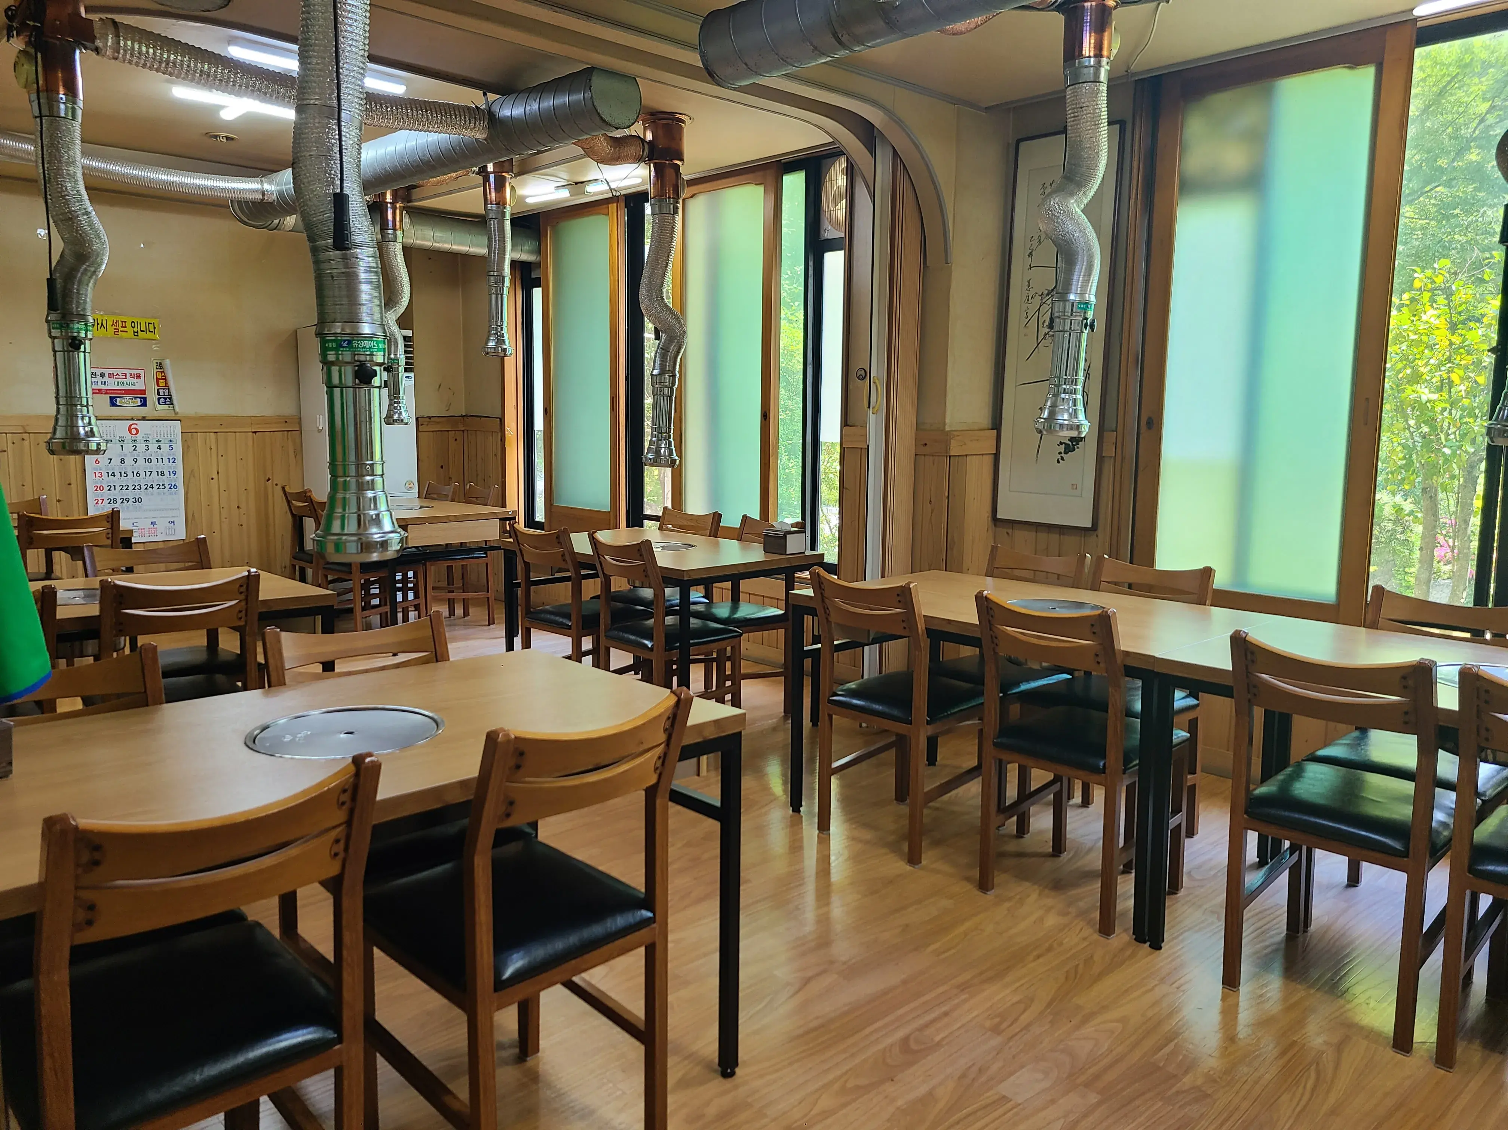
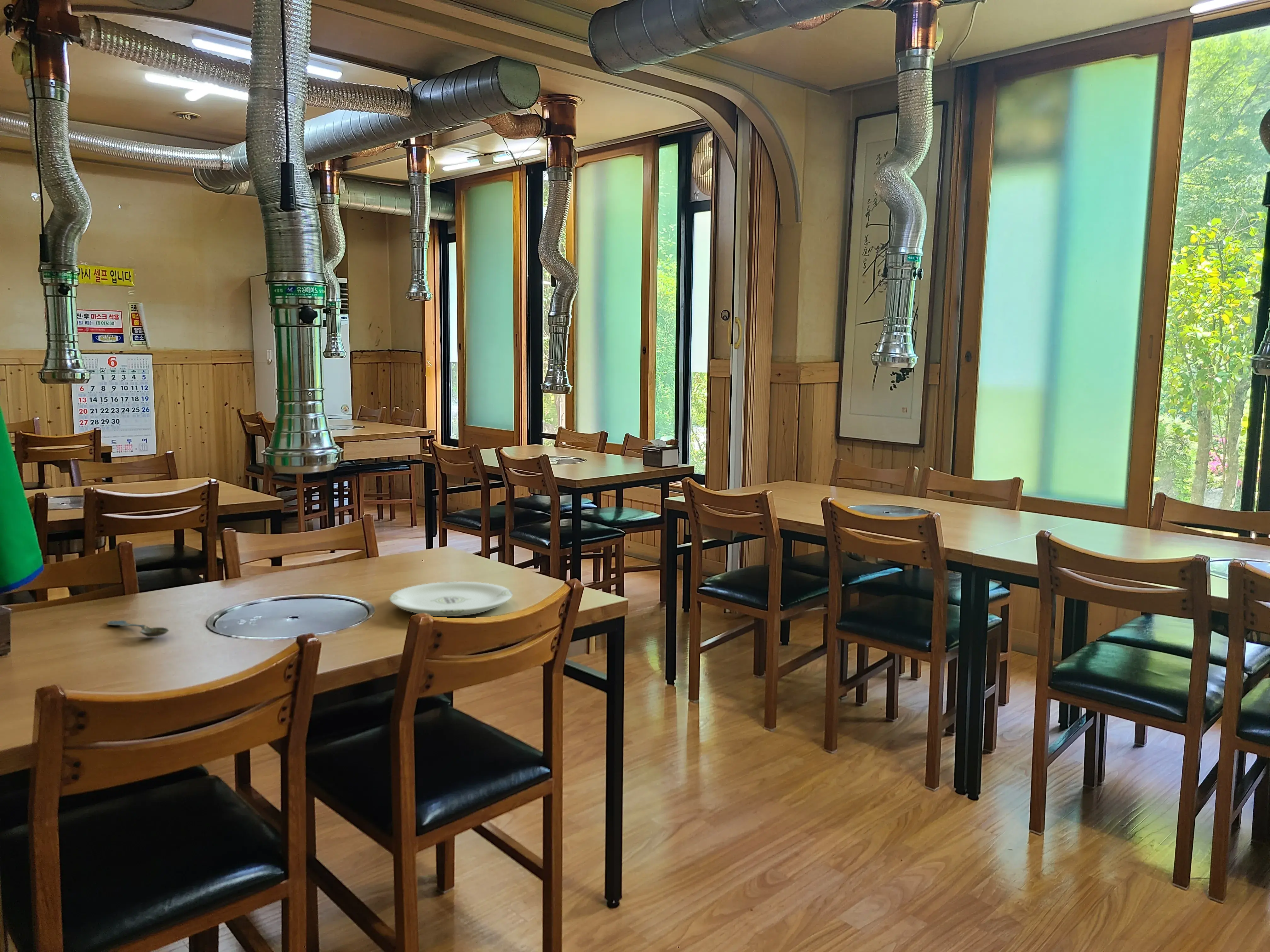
+ plate (452, 600)
+ spoon (136, 626)
